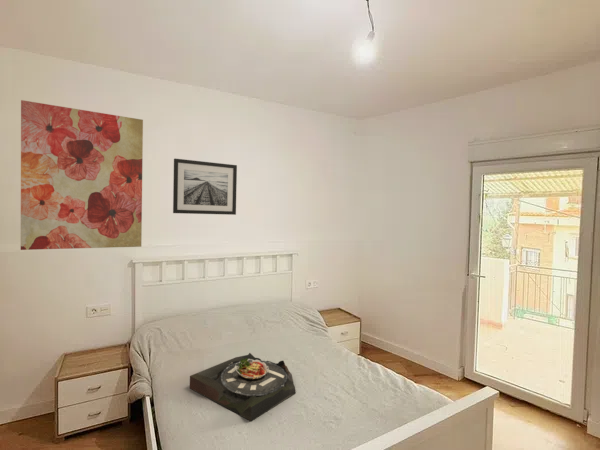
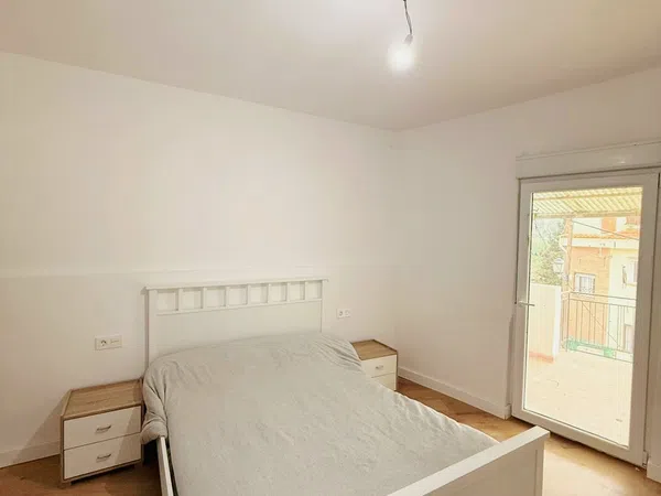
- serving tray (249, 373)
- wall art (206, 188)
- wall art (86, 179)
